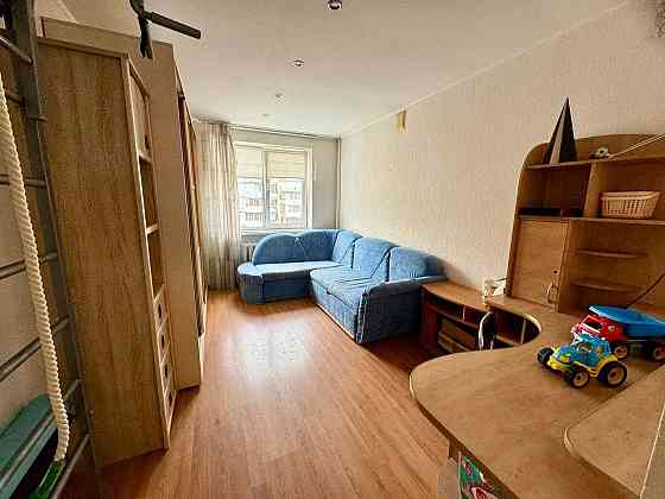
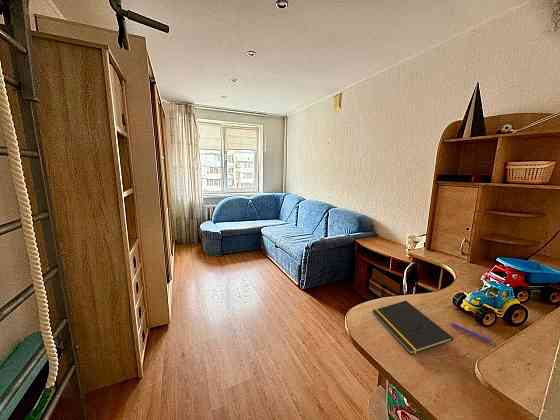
+ pen (471, 332)
+ notepad (408, 323)
